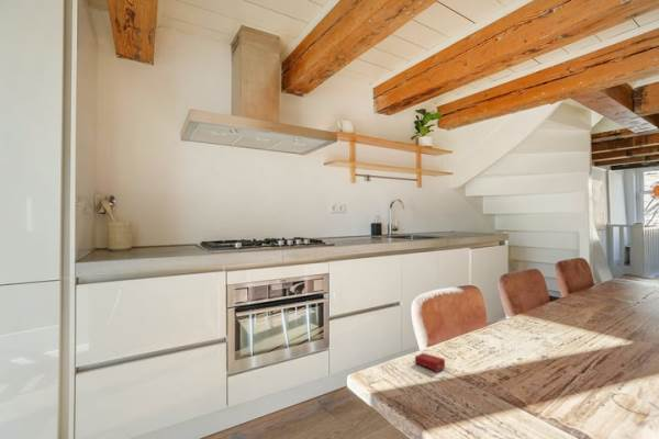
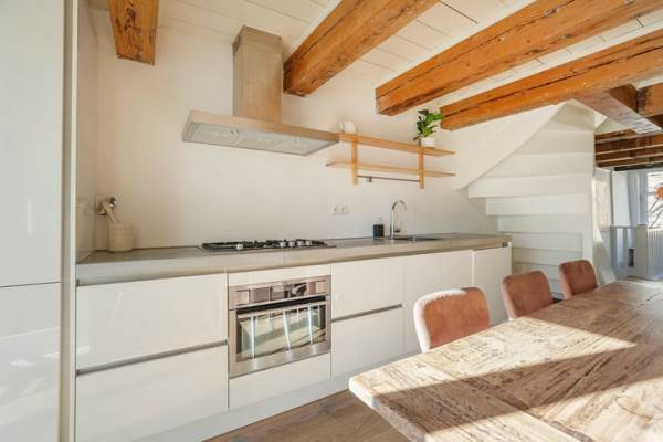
- candle (435, 362)
